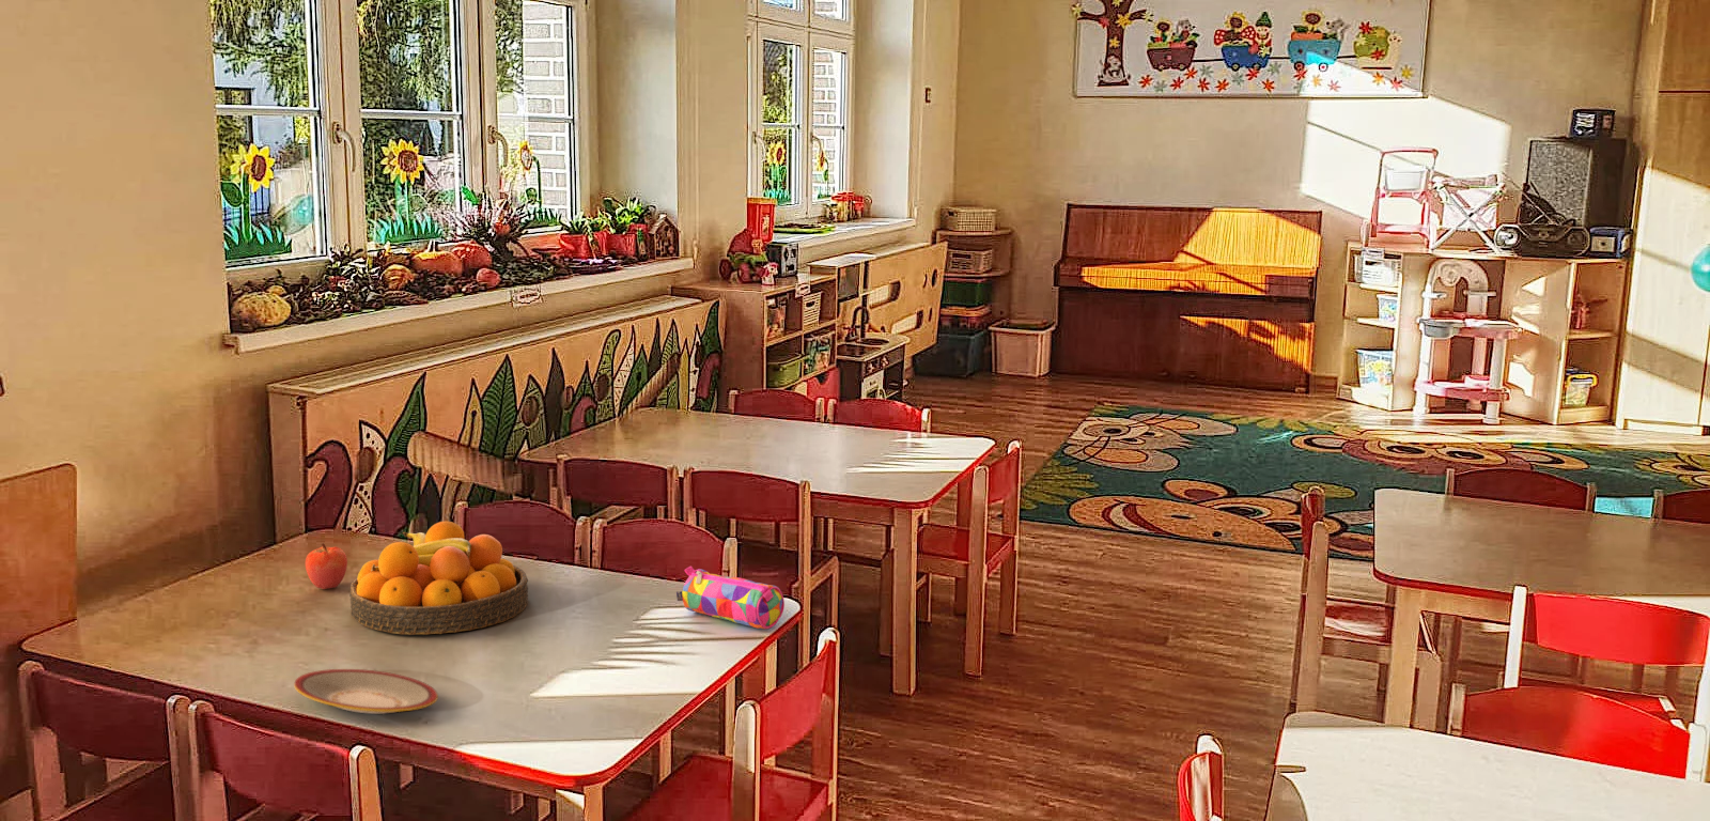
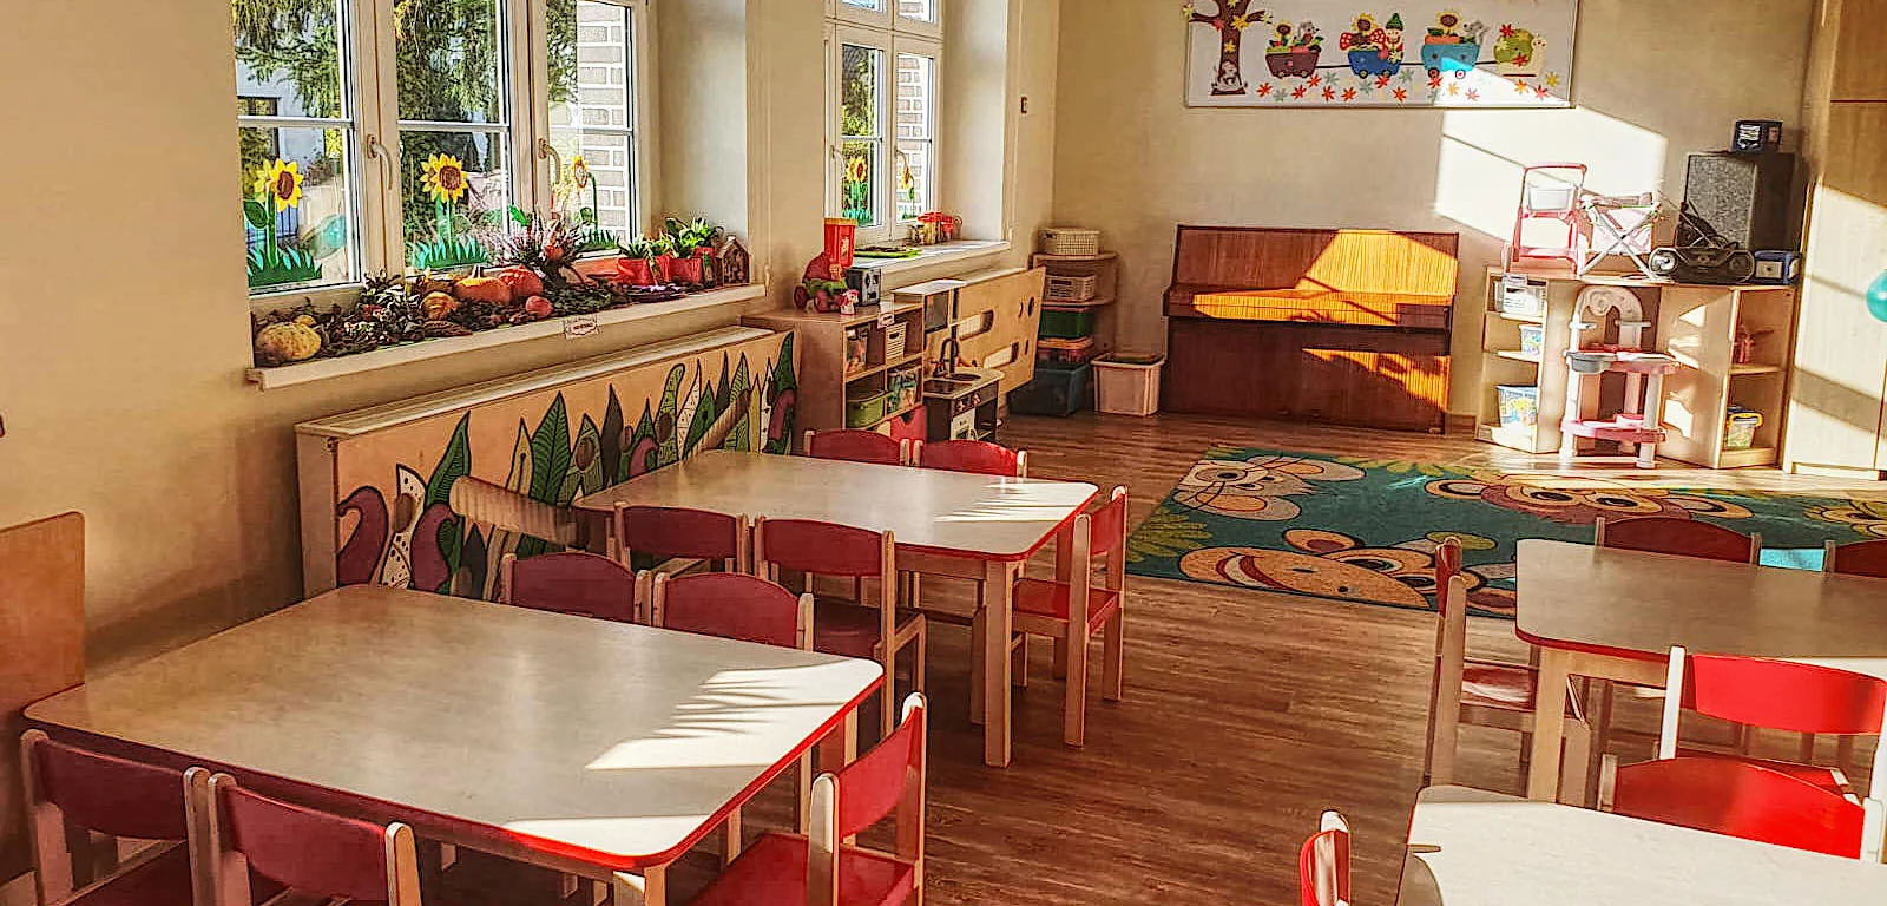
- fruit bowl (439, 570)
- apple (326, 565)
- pencil case (730, 597)
- plate (365, 695)
